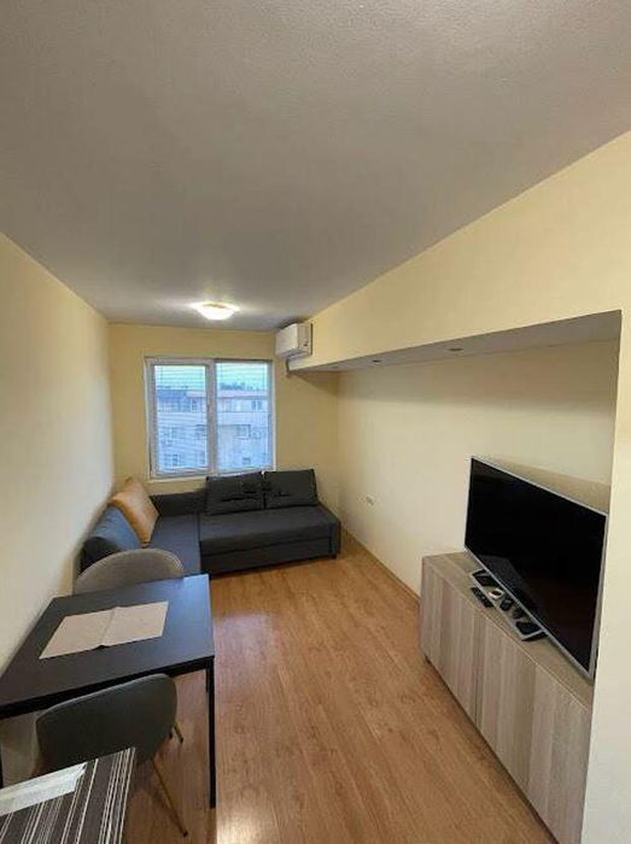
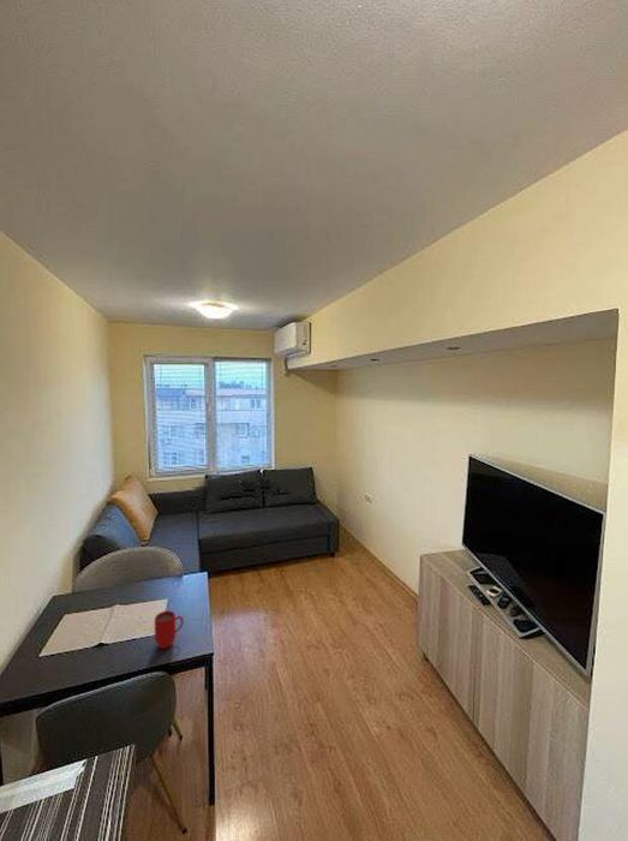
+ mug (169, 628)
